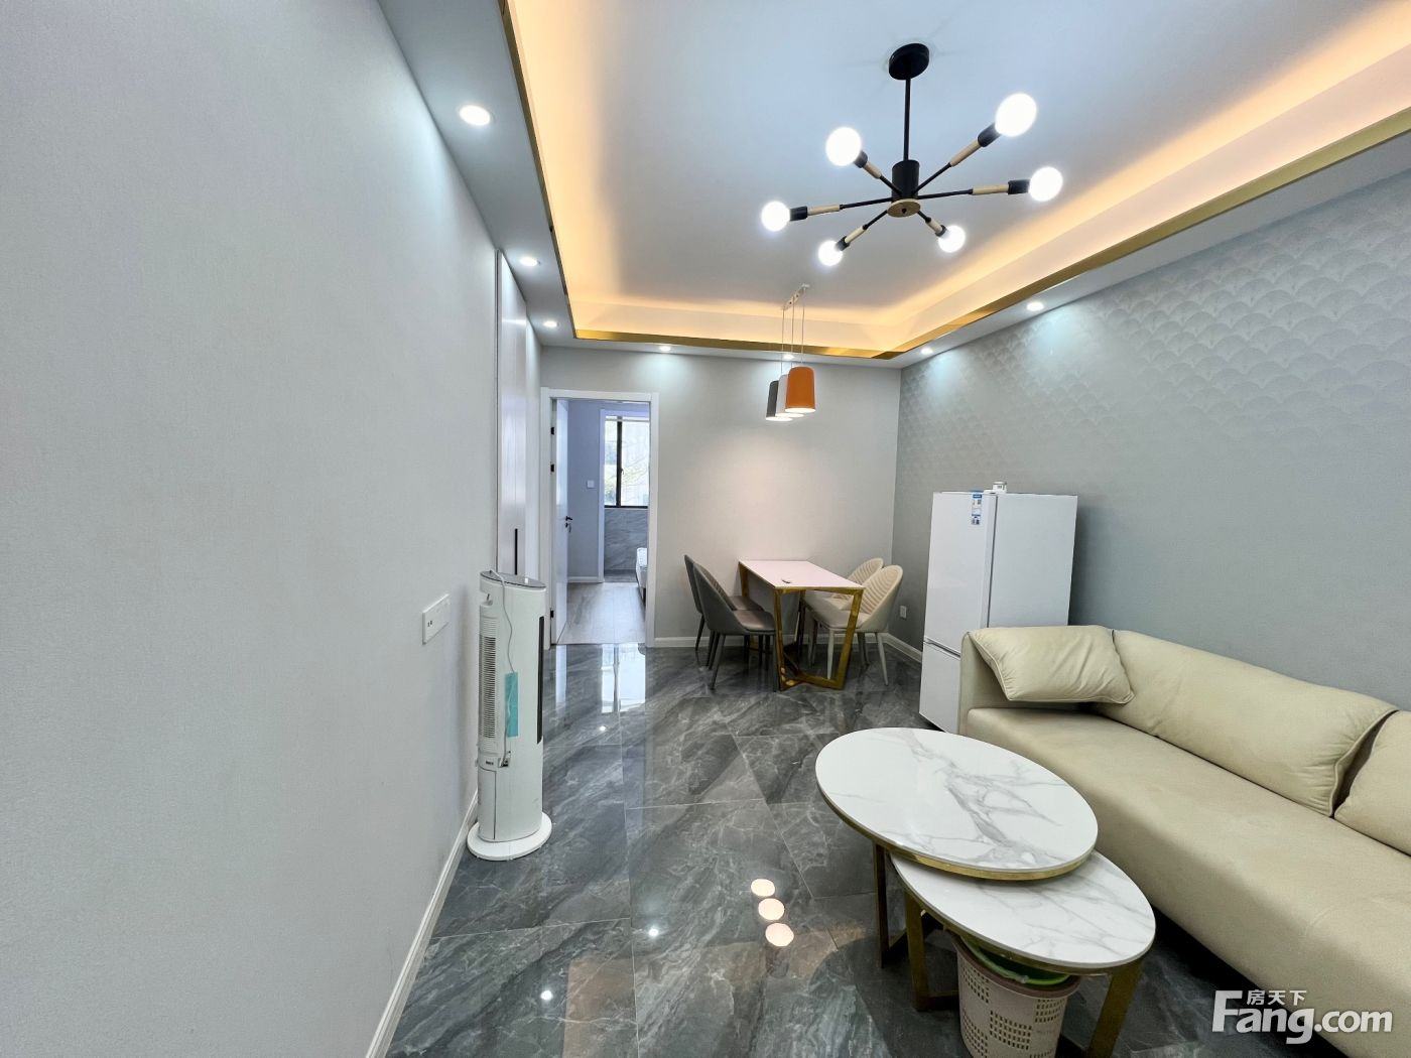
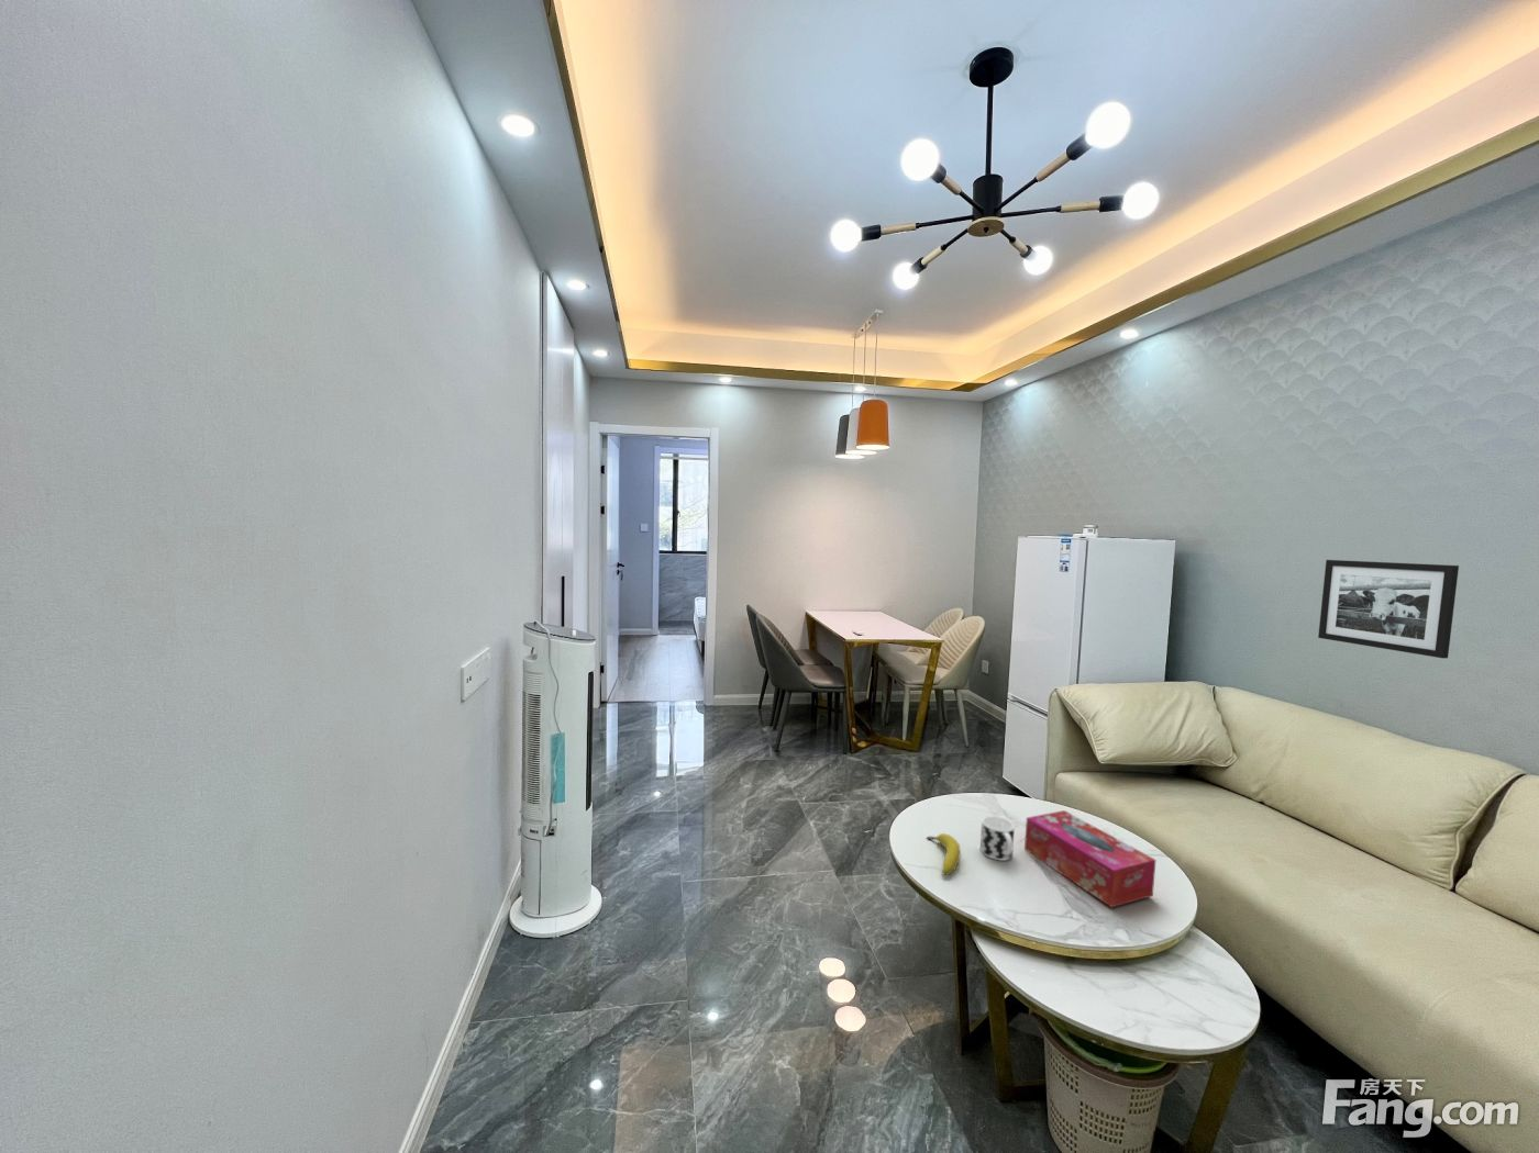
+ picture frame (1381, 606)
+ cup (1000, 841)
+ fruit (946, 850)
+ tissue box (1085, 854)
